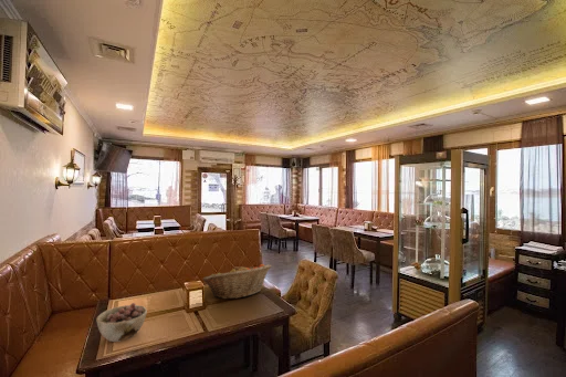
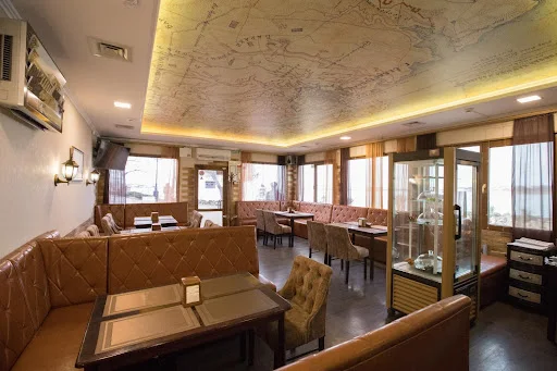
- bowl (122, 320)
- fruit basket (238, 277)
